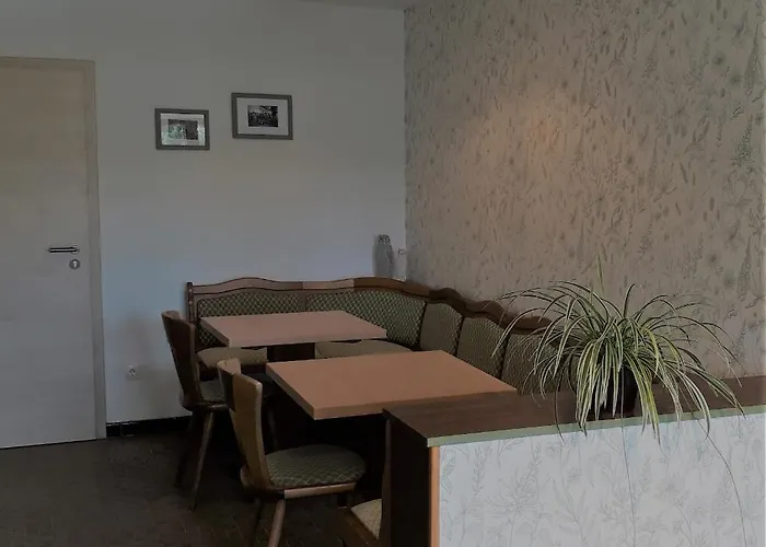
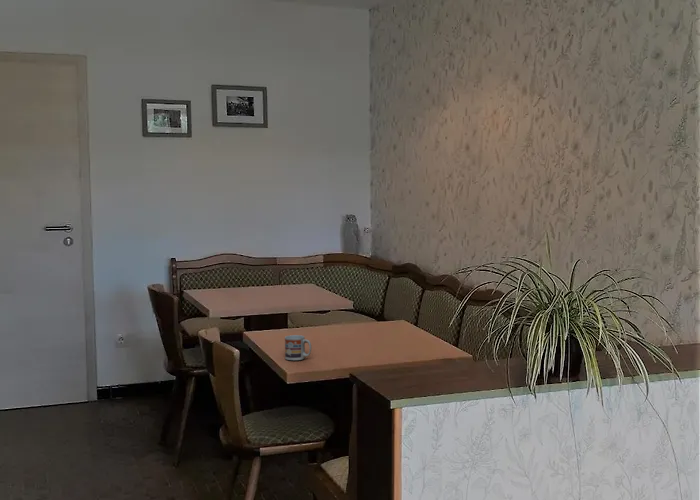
+ cup (298, 347)
